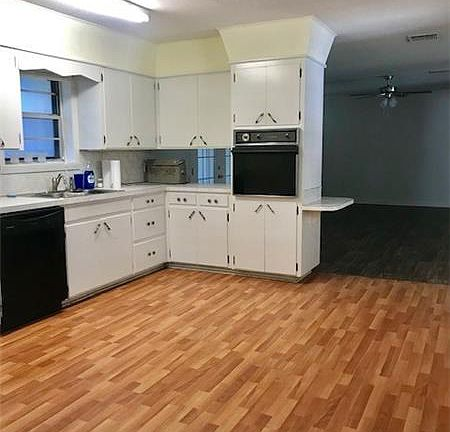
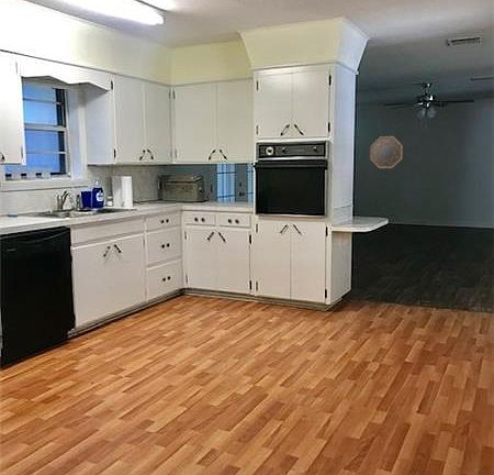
+ home mirror (385, 152)
